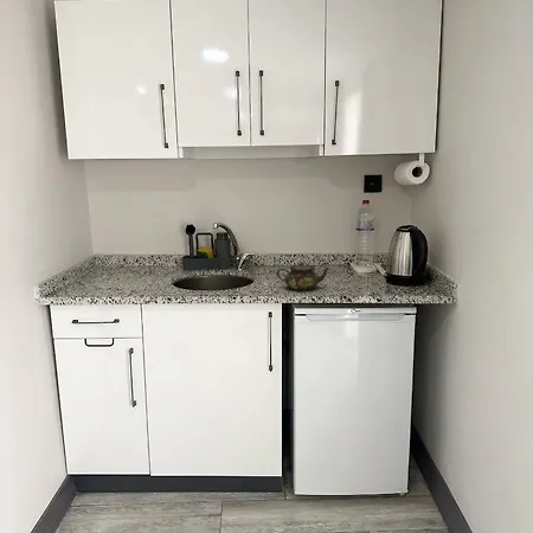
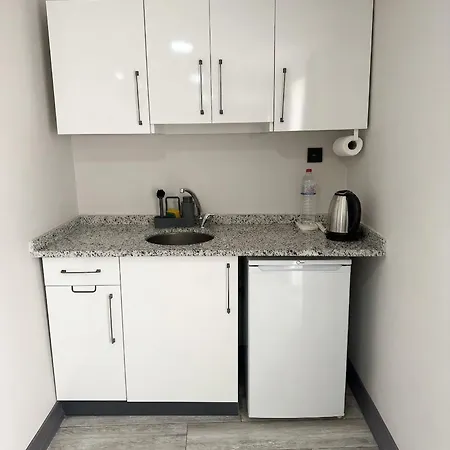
- teapot (302, 274)
